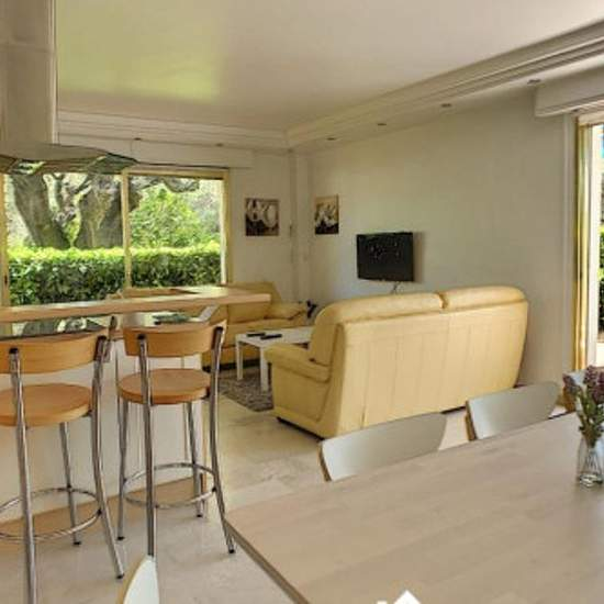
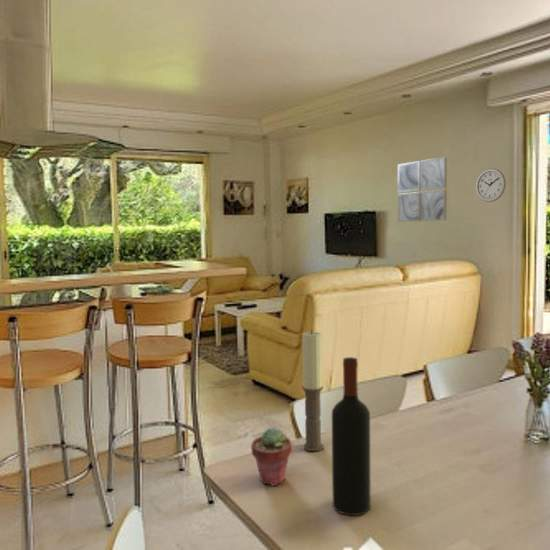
+ wall clock (489, 185)
+ wine bottle (350, 432)
+ candle (312, 388)
+ potted succulent (271, 453)
+ wall art (420, 190)
